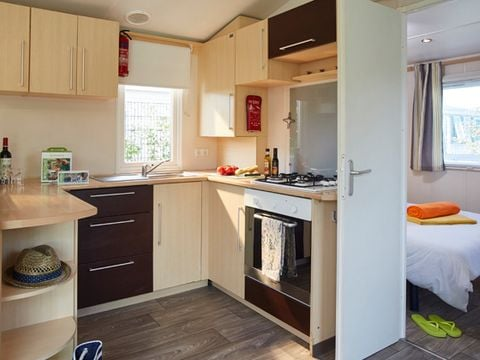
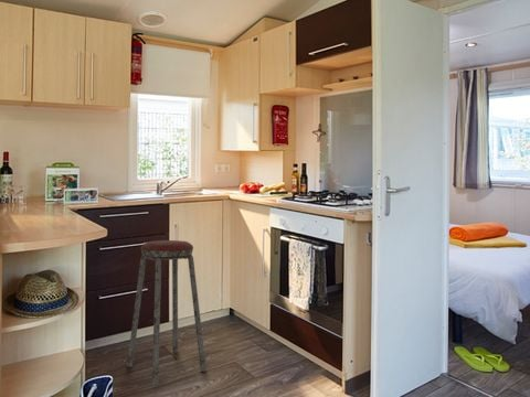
+ music stool (172, 304)
